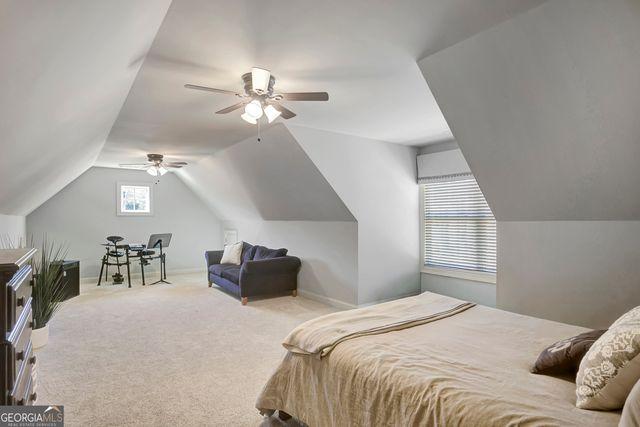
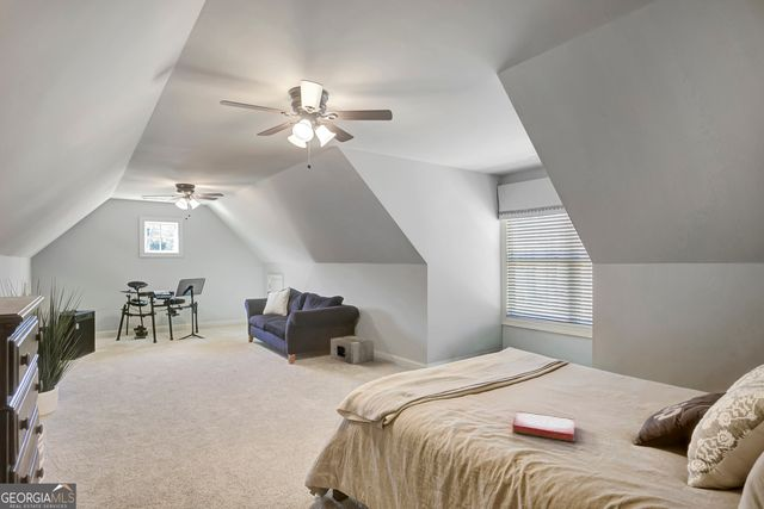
+ cardboard box (351, 349)
+ hardback book (543, 424)
